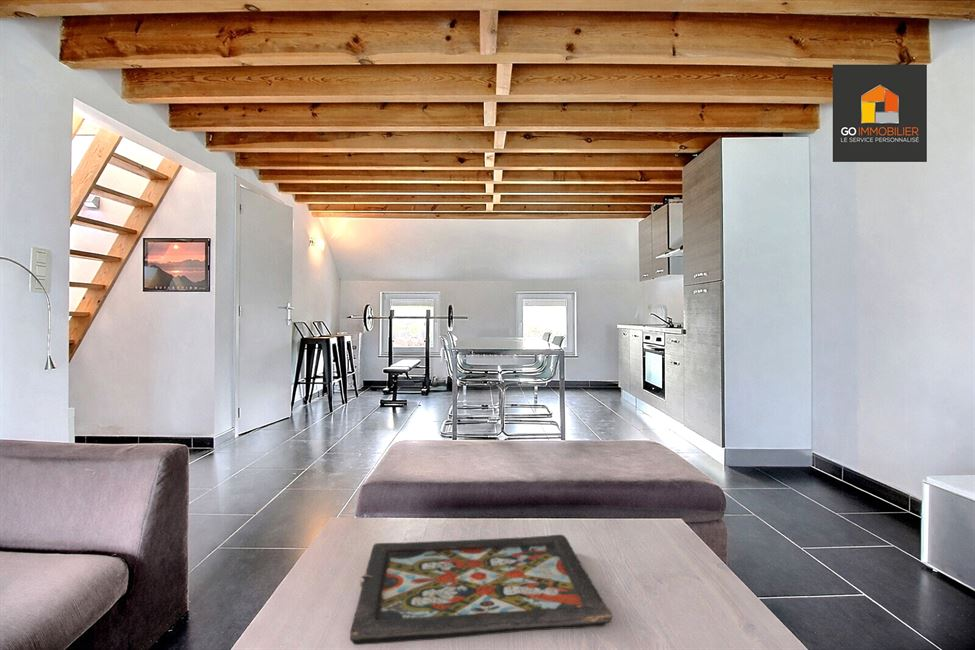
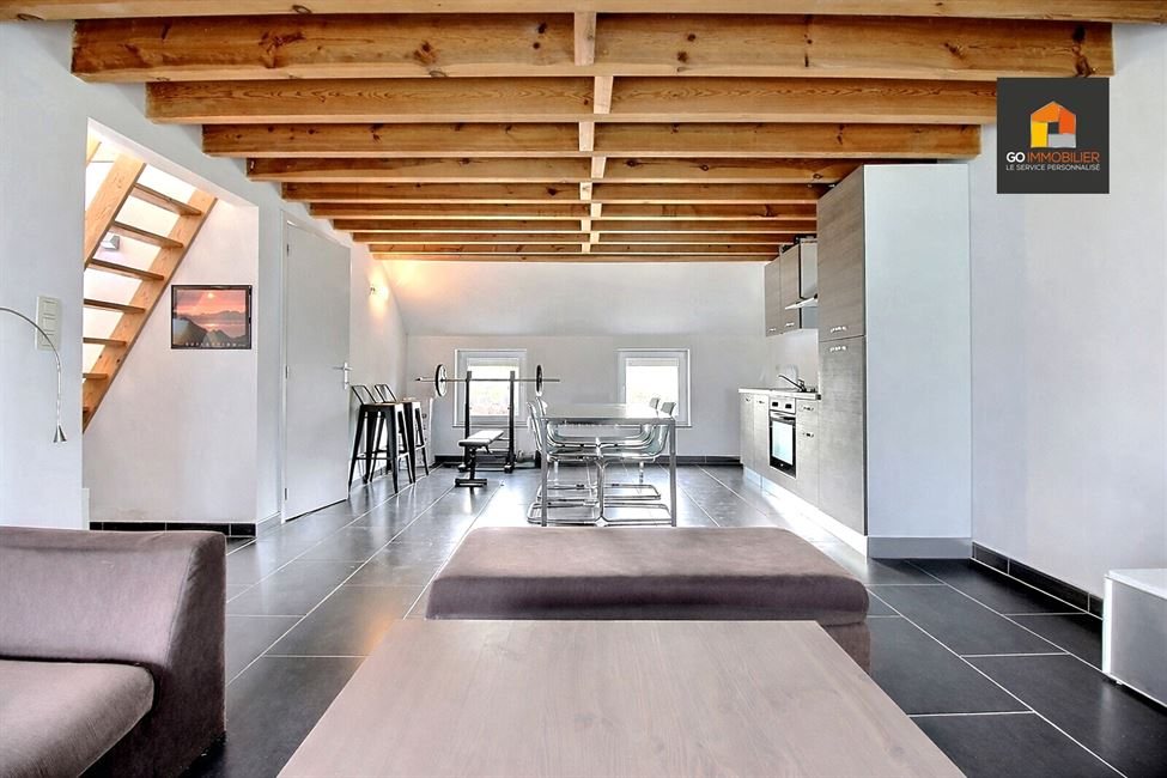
- decorative tray (477, 579)
